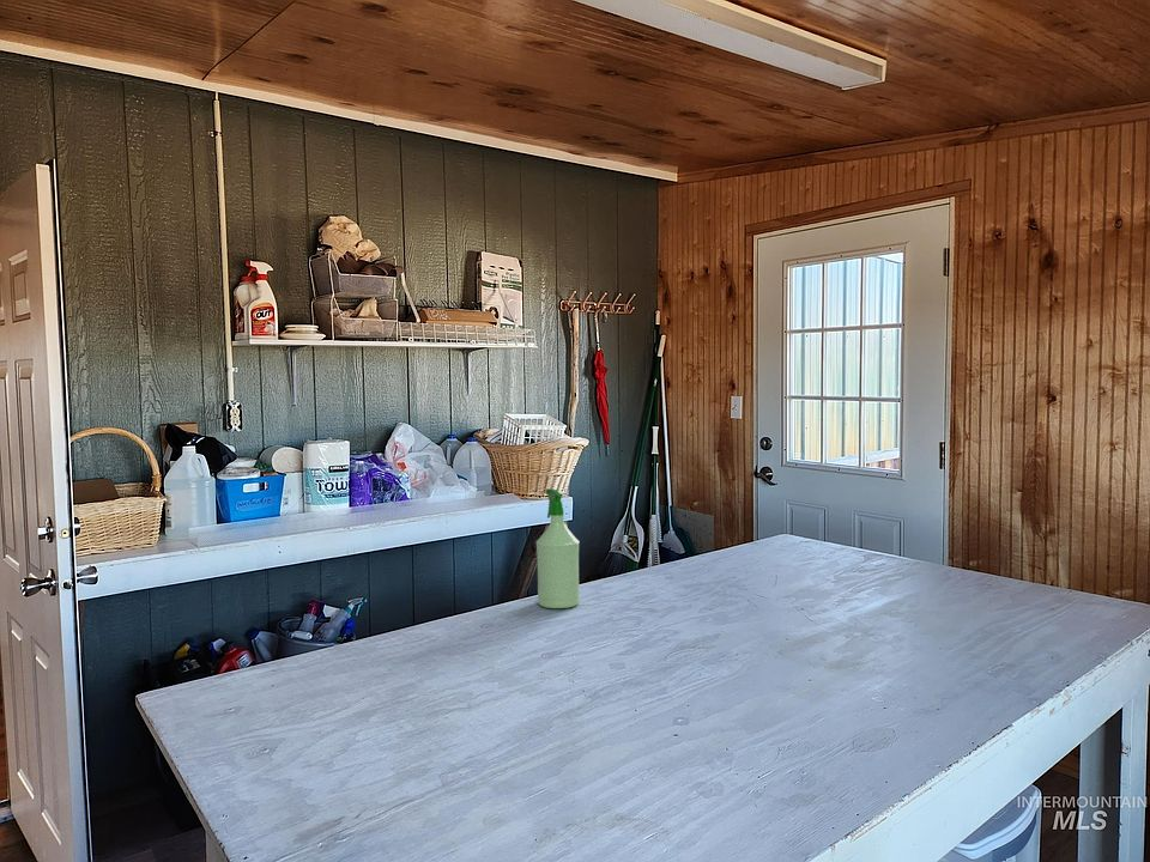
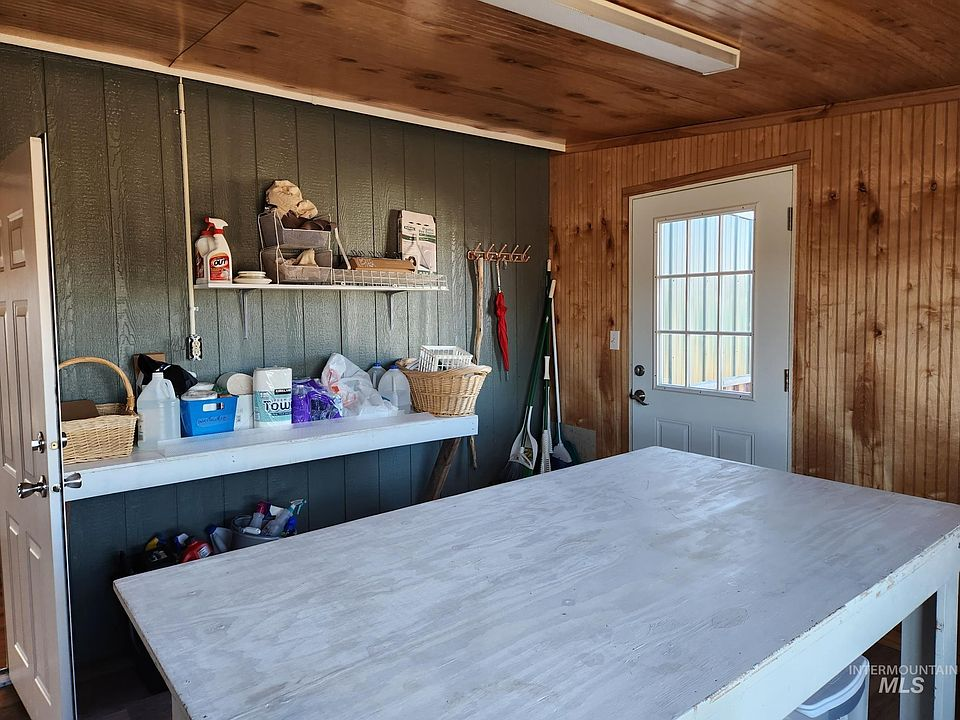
- spray bottle (557, 547)
